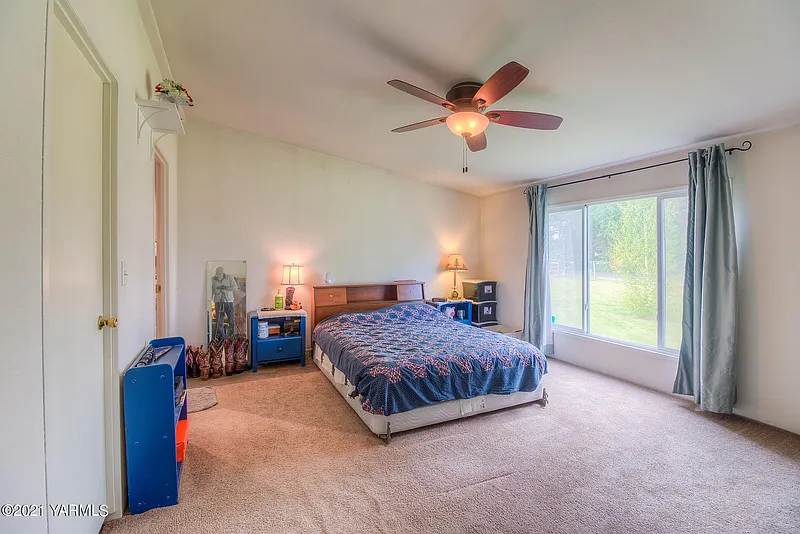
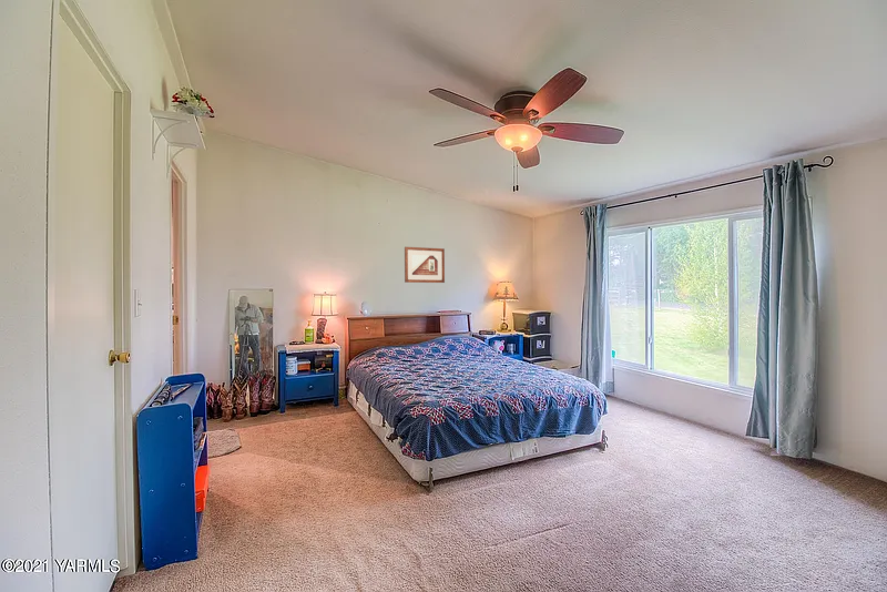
+ picture frame (425, 265)
